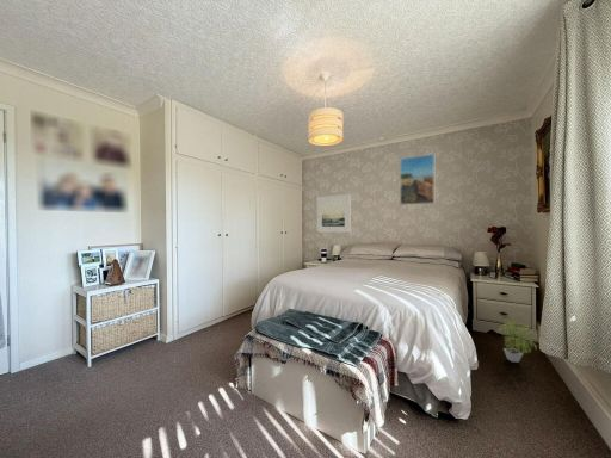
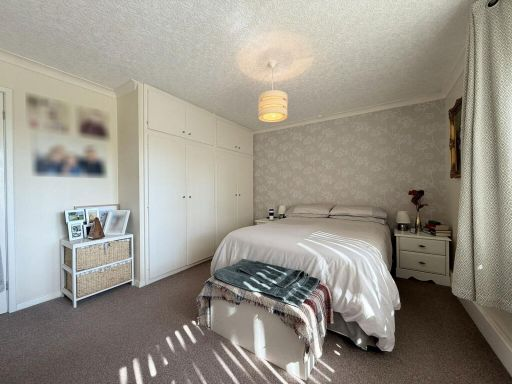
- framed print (416, 180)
- potted plant (517, 339)
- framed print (333, 213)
